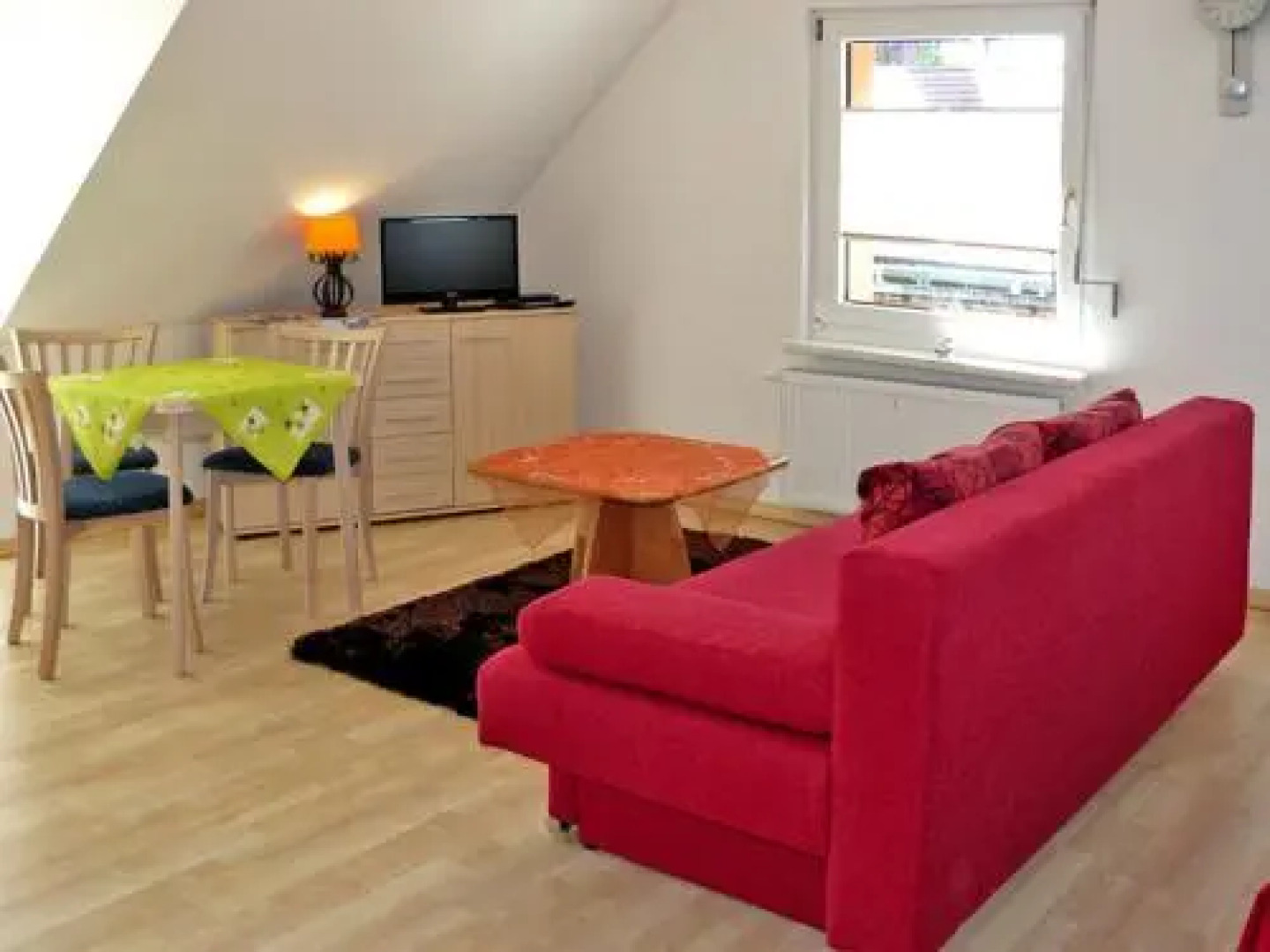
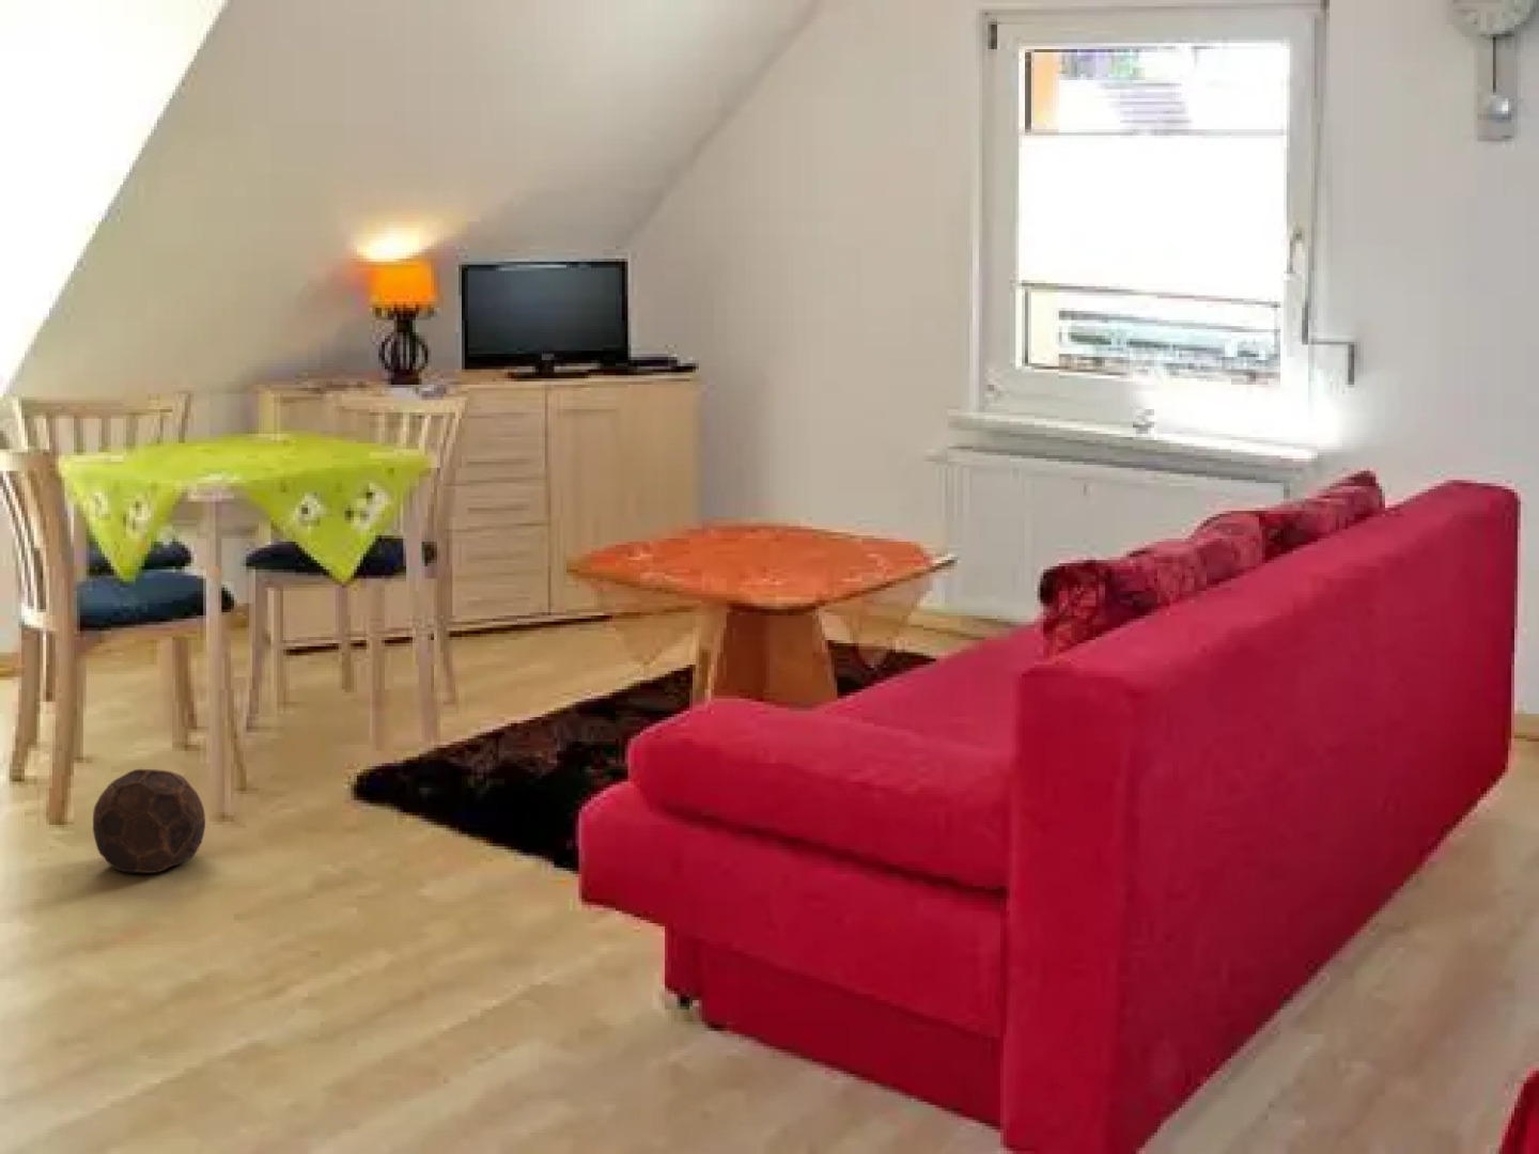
+ soccer ball (149, 816)
